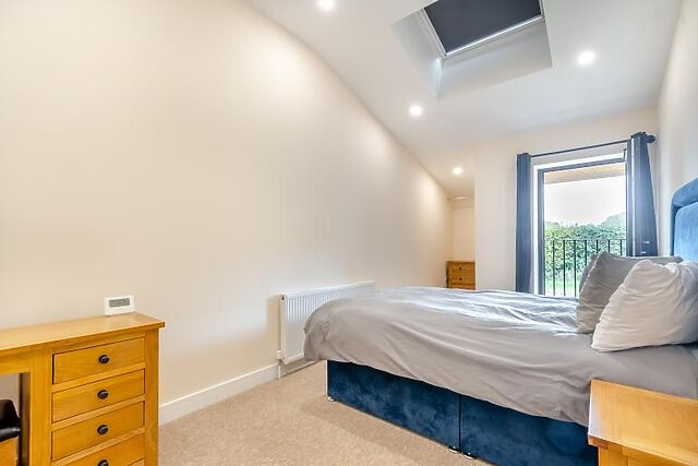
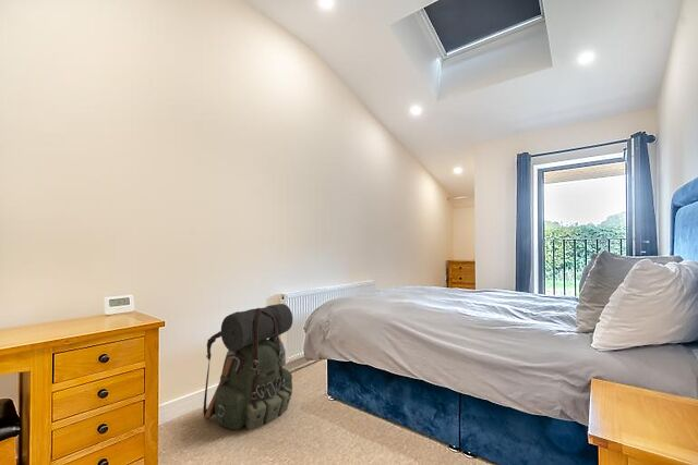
+ backpack (249, 357)
